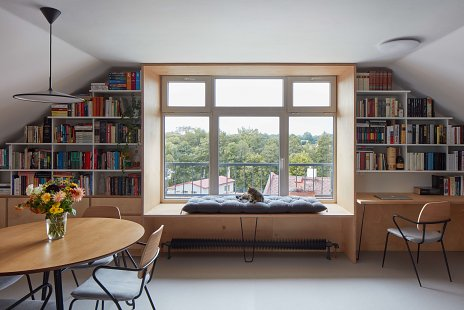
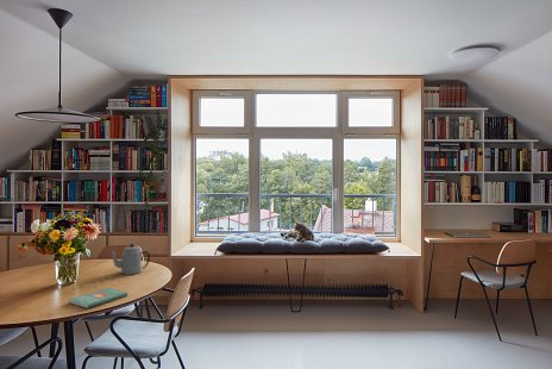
+ book (99, 296)
+ teapot (130, 257)
